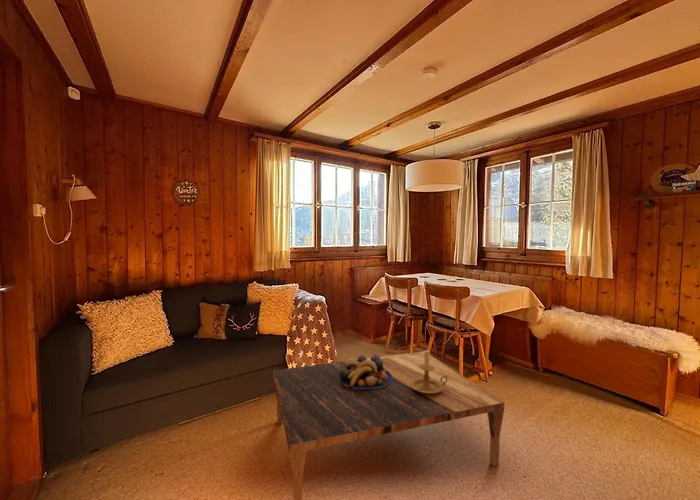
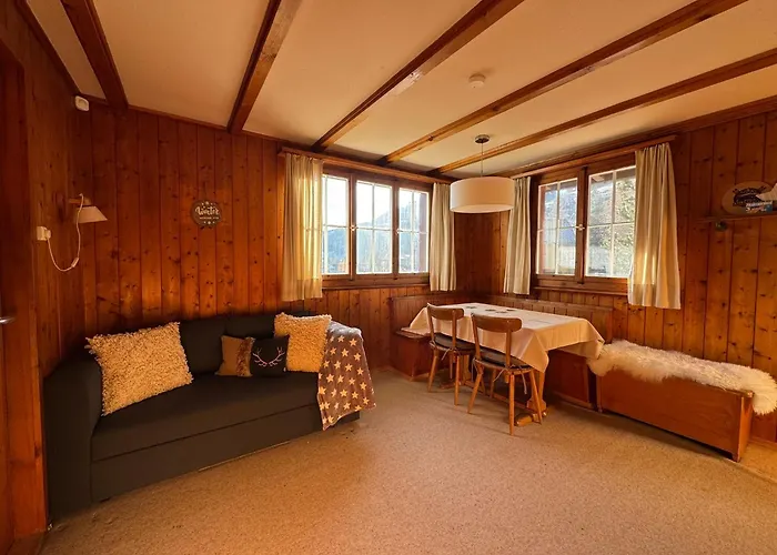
- fruit bowl (366, 368)
- candle holder (426, 368)
- coffee table (376, 412)
